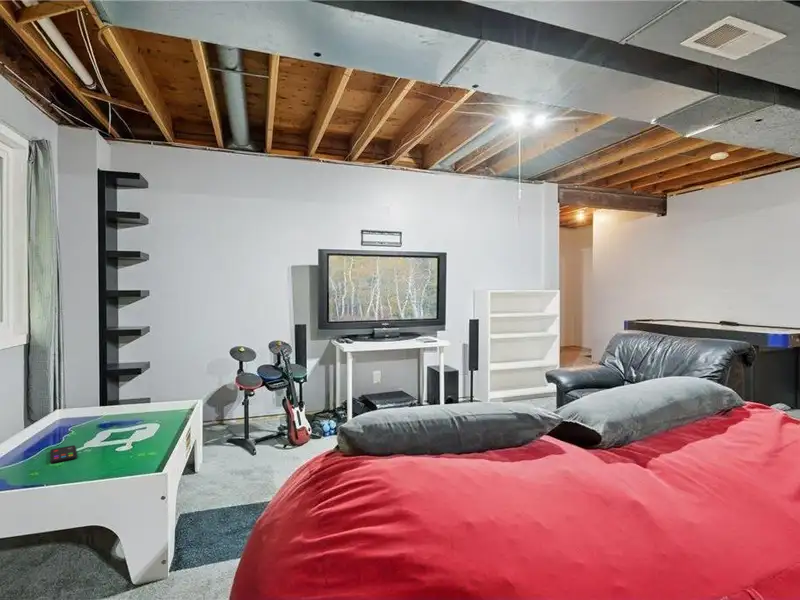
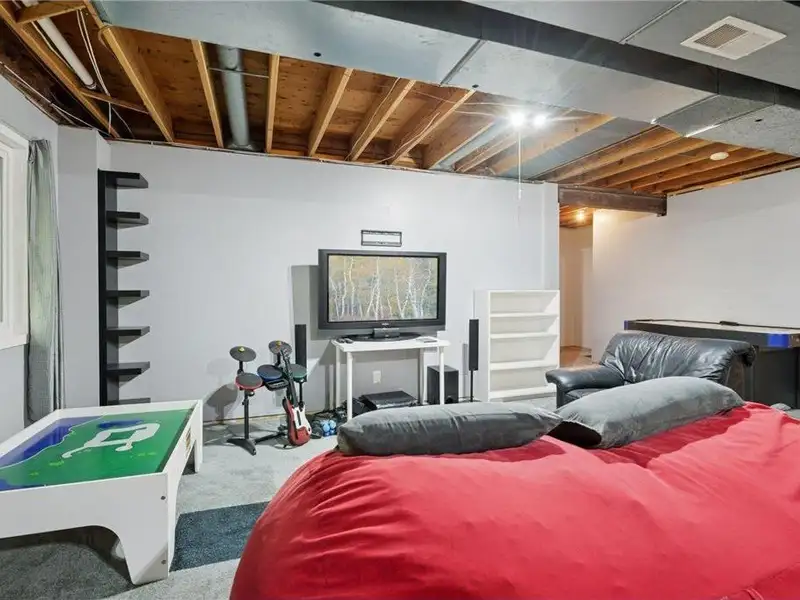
- smart remote (63, 453)
